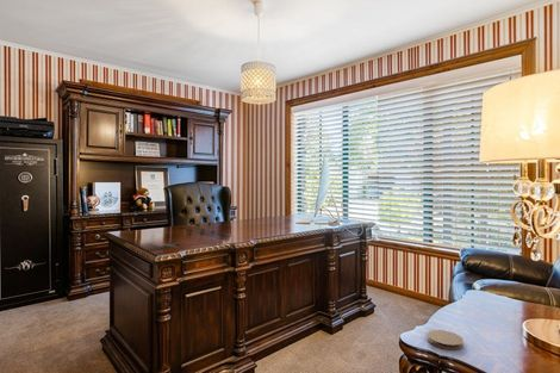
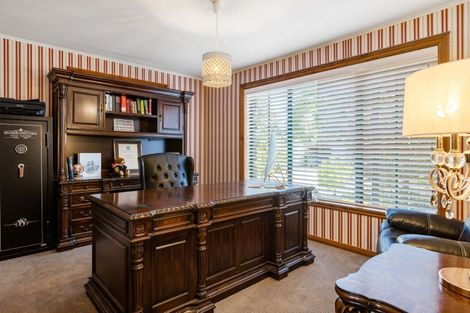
- coaster (444, 338)
